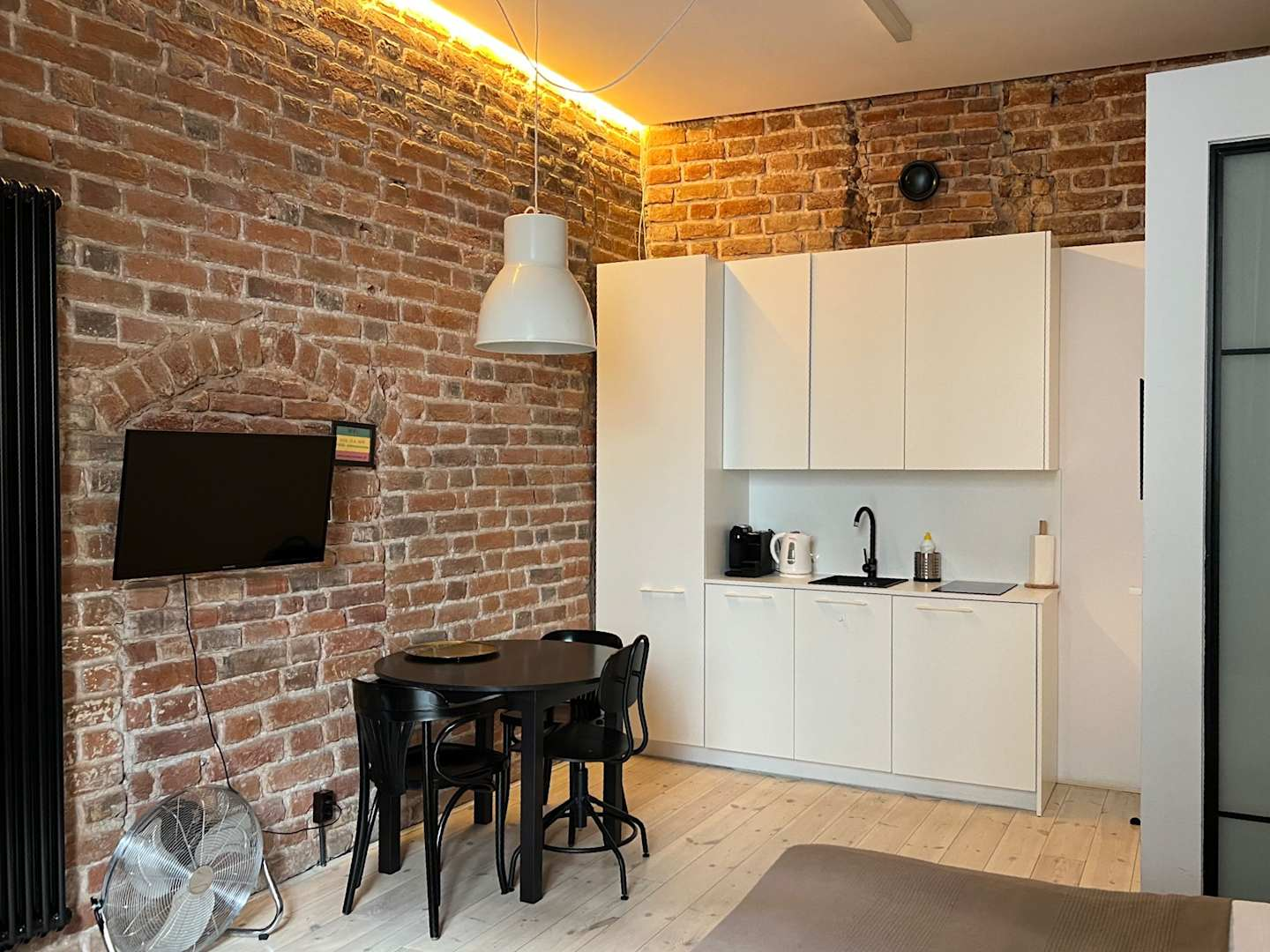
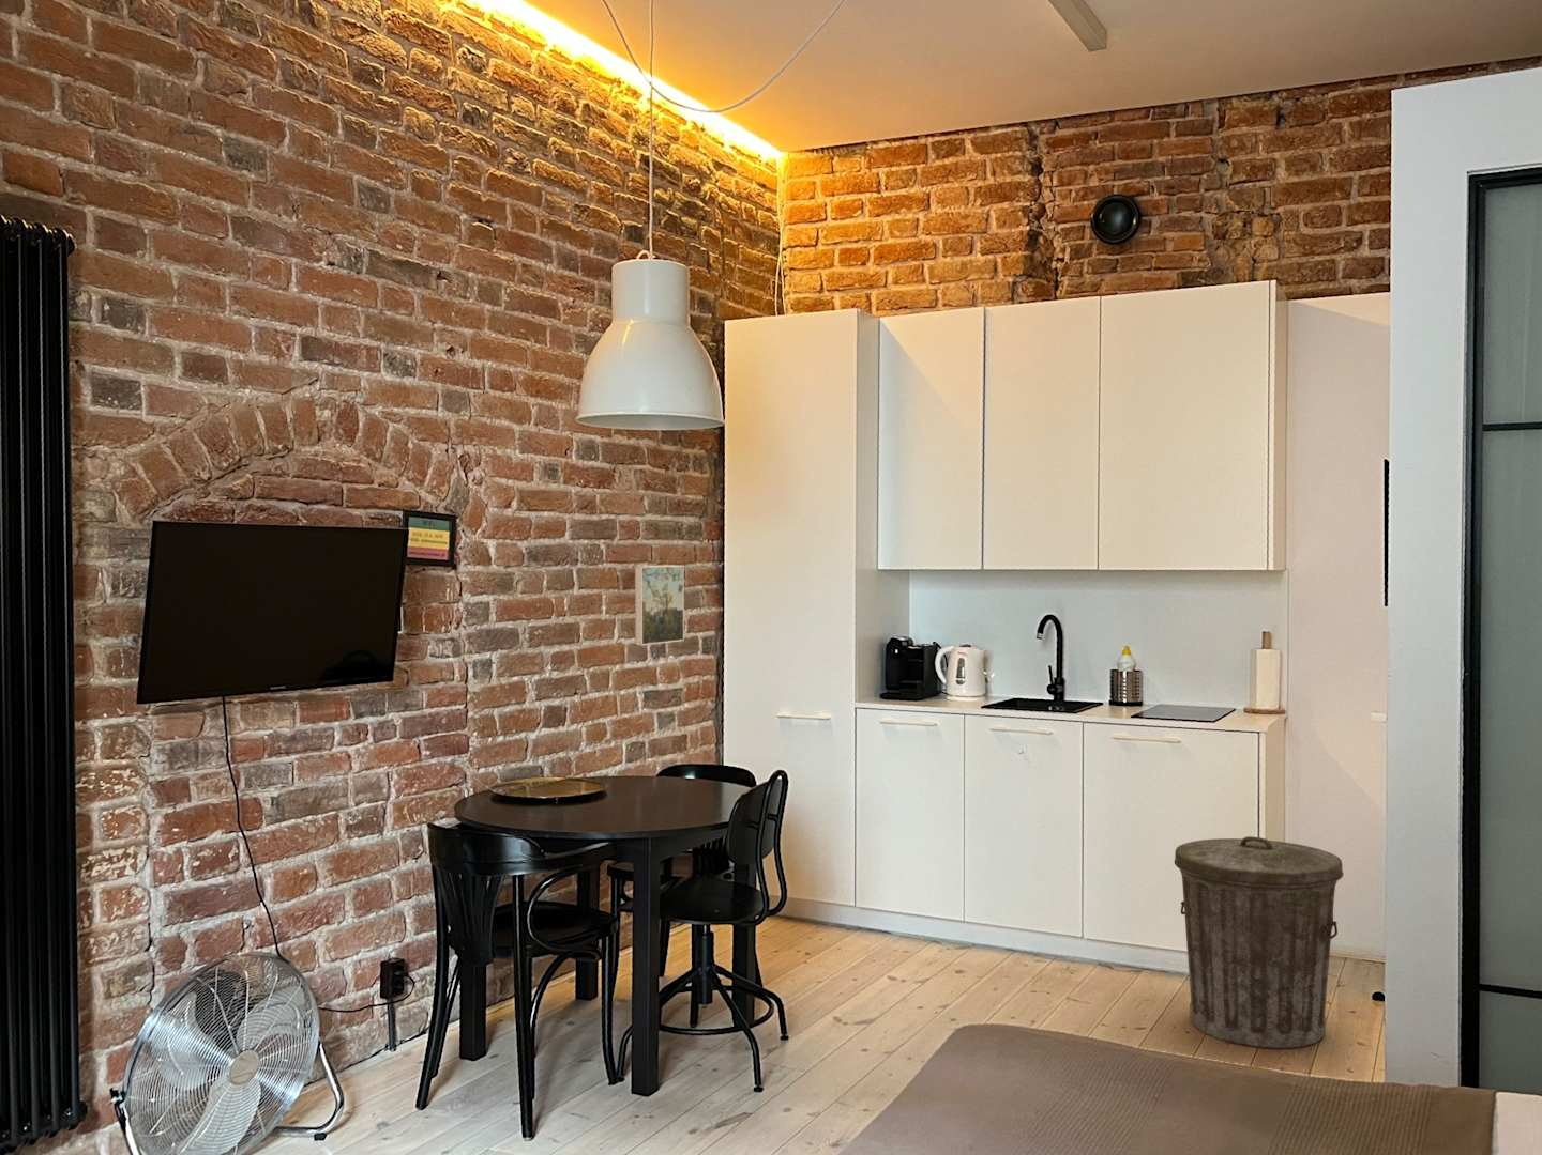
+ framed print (659, 604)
+ trash can (1257, 931)
